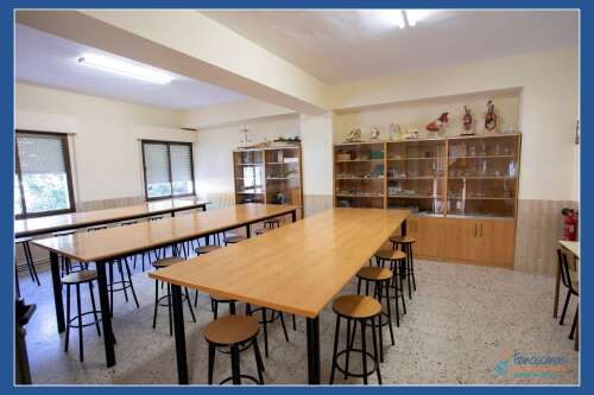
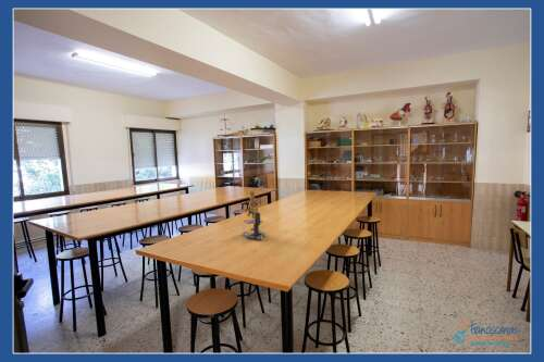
+ microscope (252, 214)
